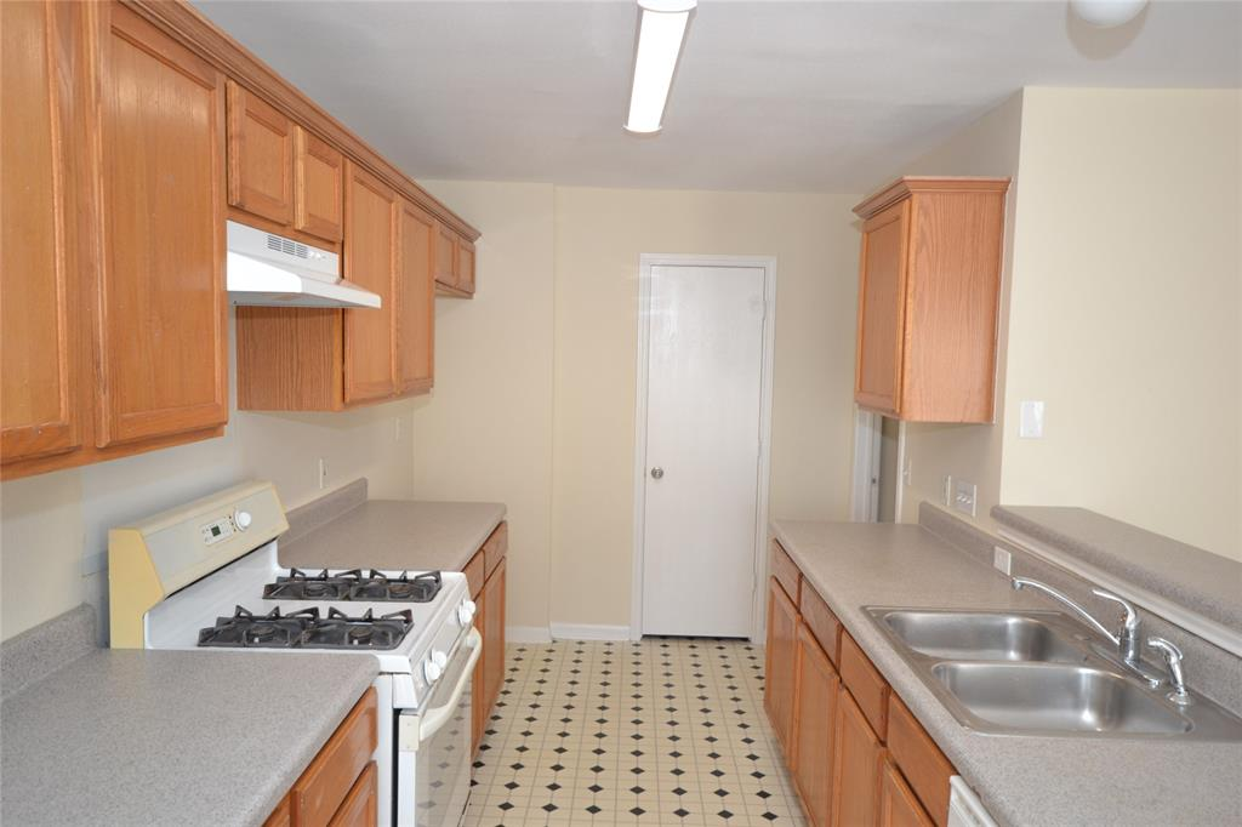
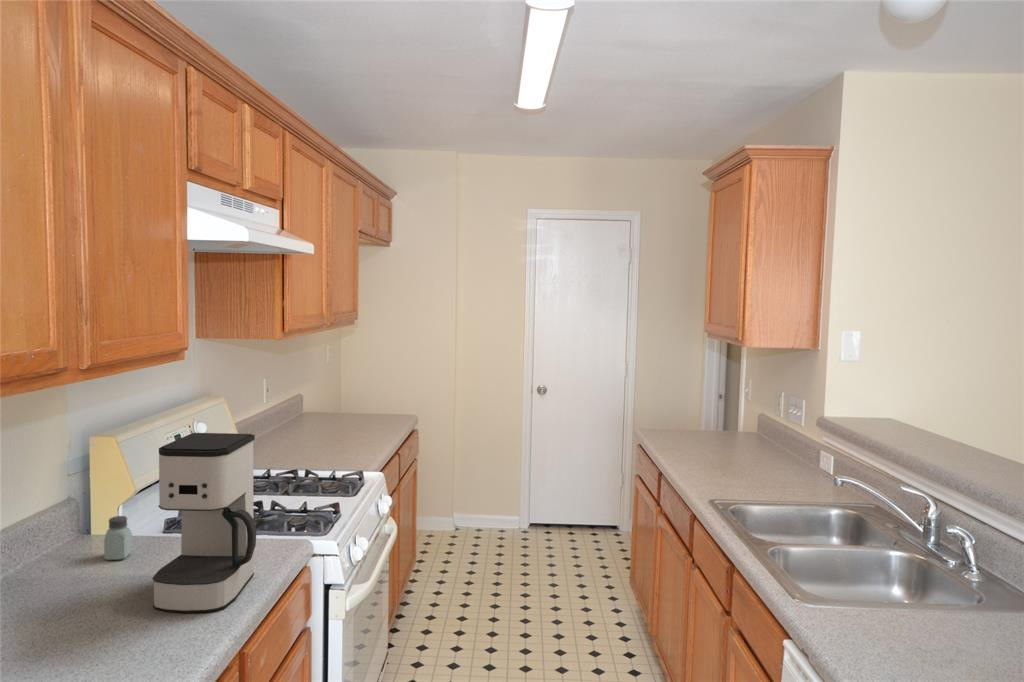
+ saltshaker (118, 537)
+ coffee maker (211, 517)
